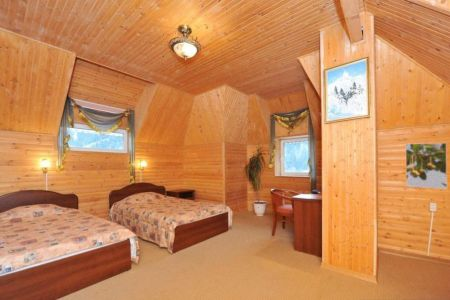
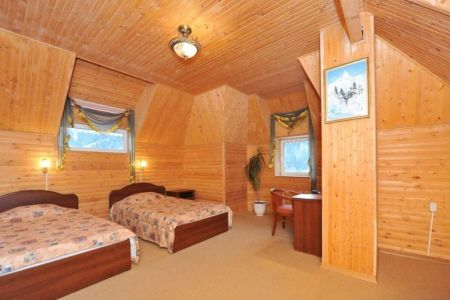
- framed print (425, 165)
